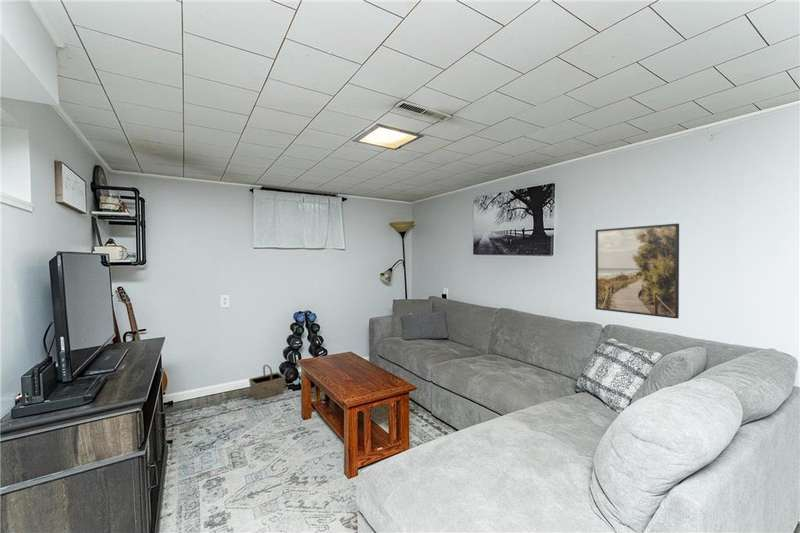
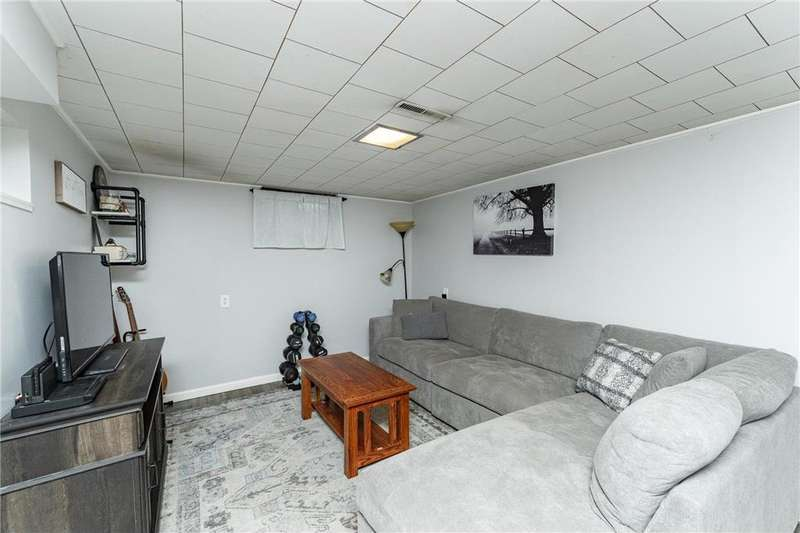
- basket (267, 379)
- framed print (633, 270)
